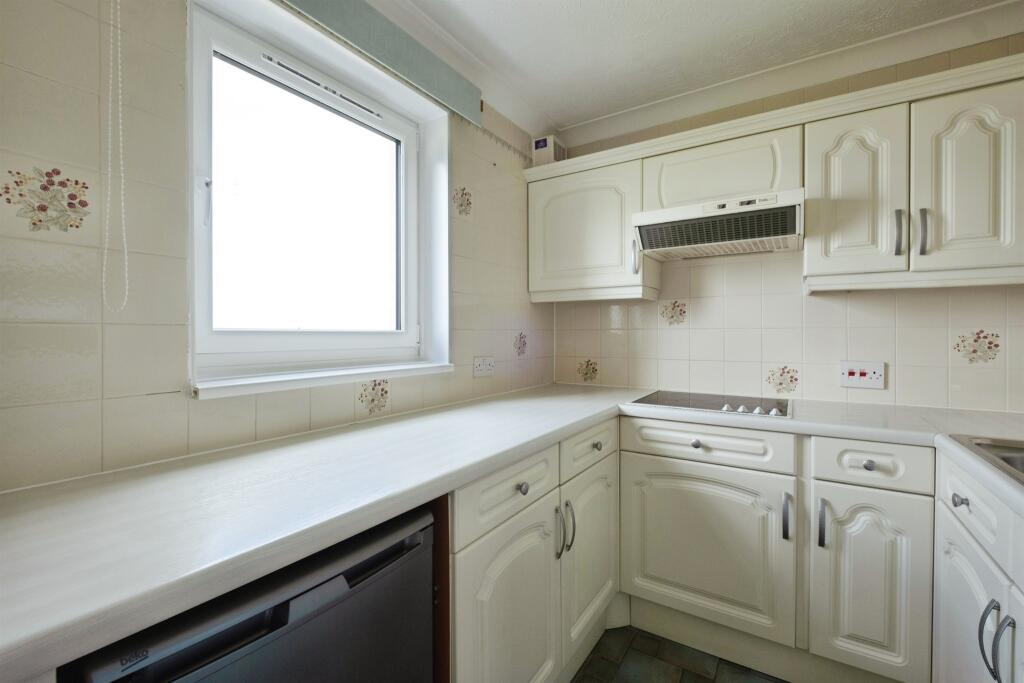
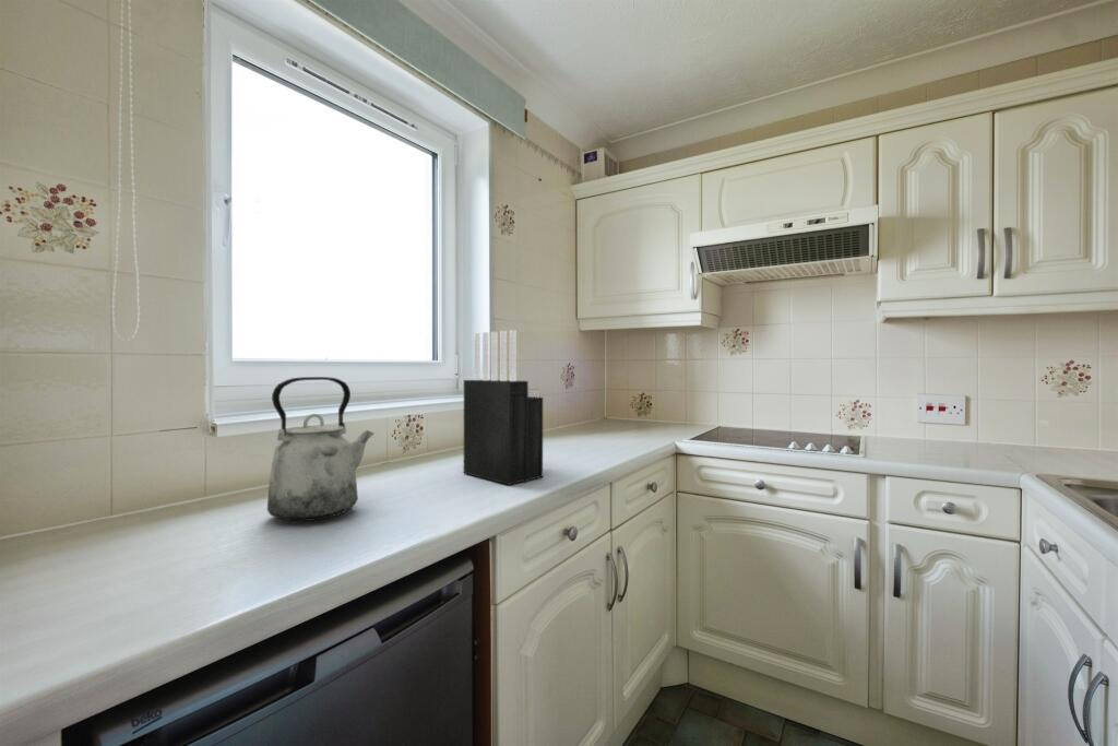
+ kettle (328, 443)
+ knife block (506, 403)
